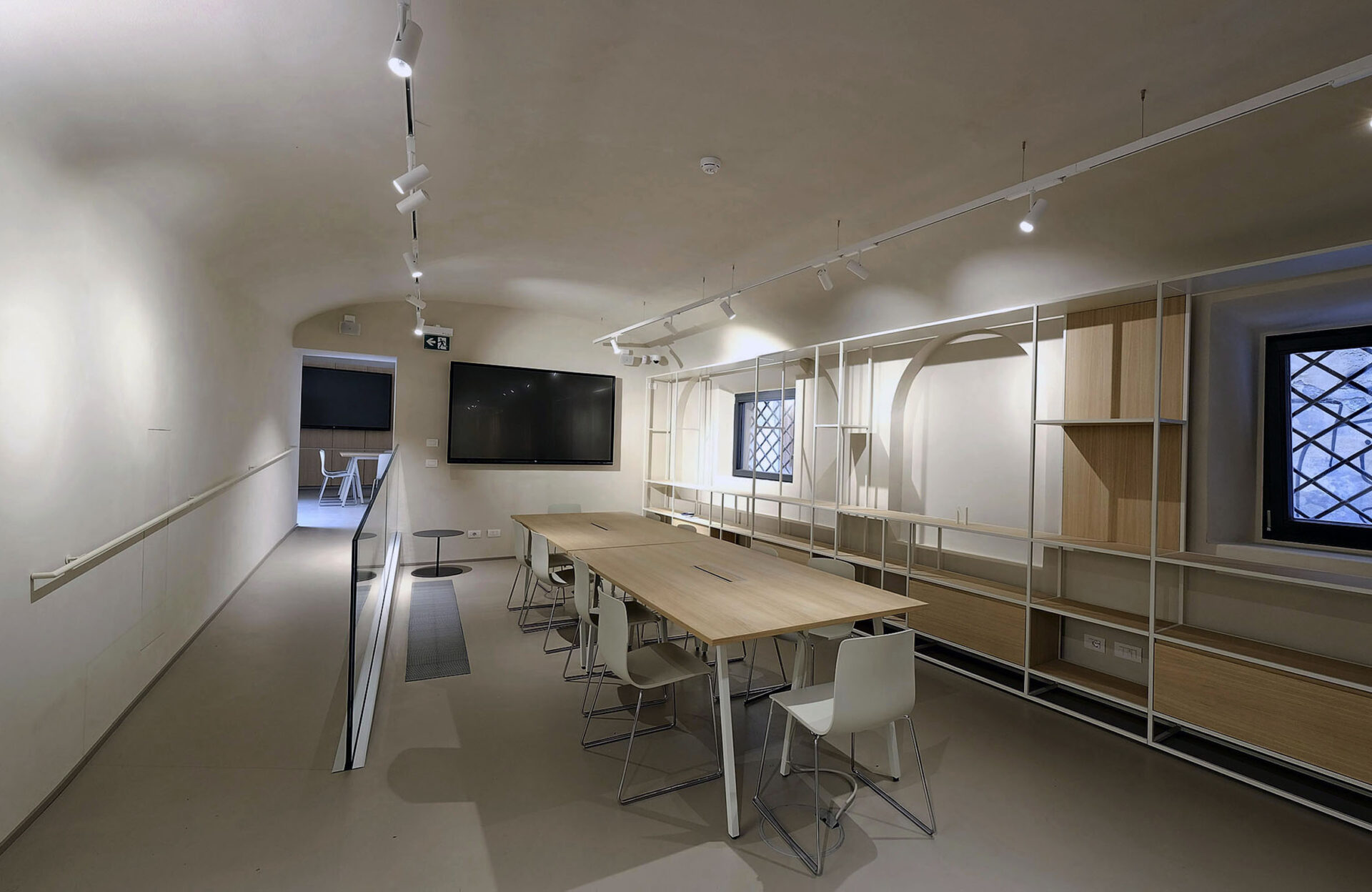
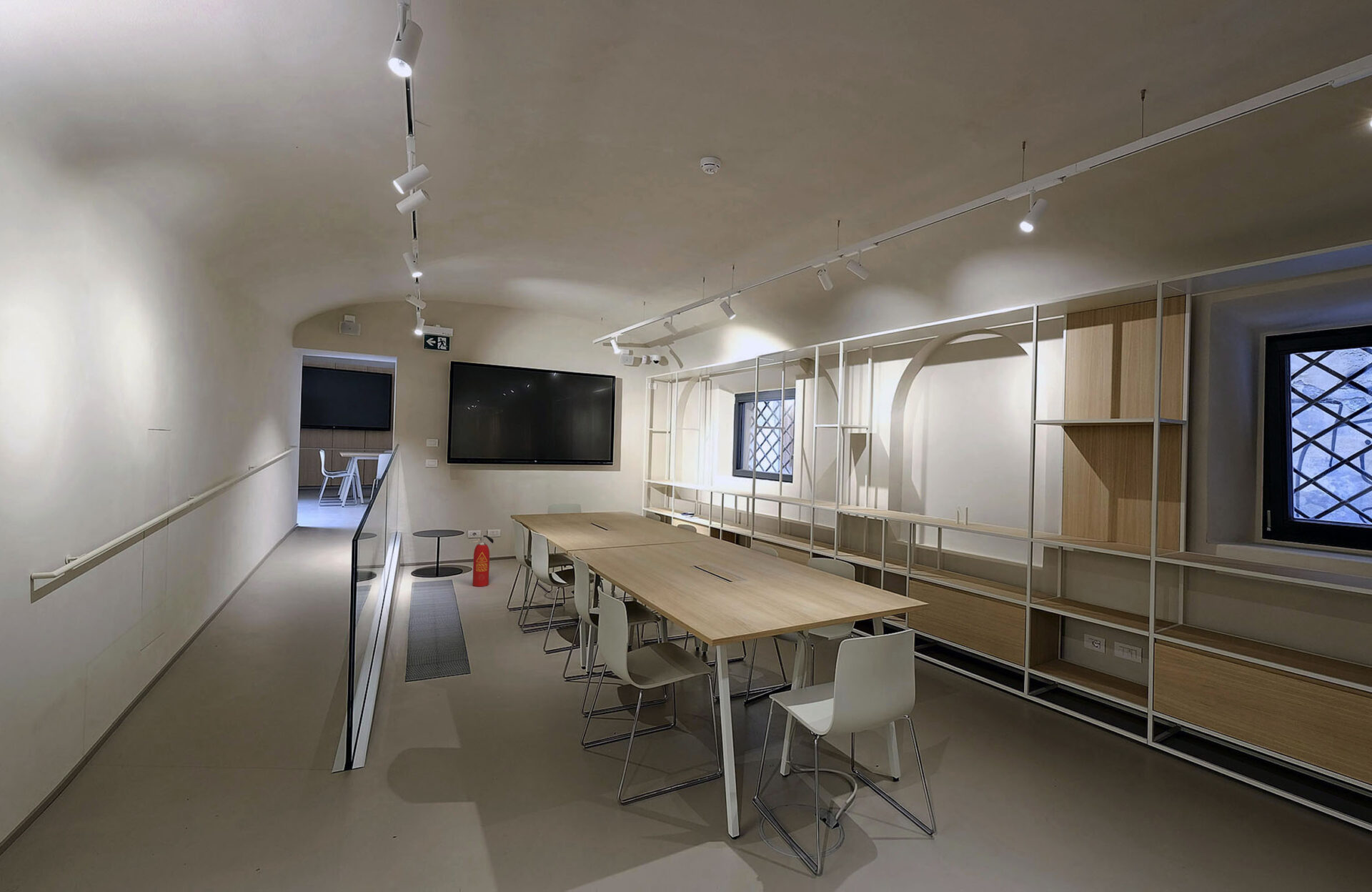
+ fire extinguisher (482, 560)
